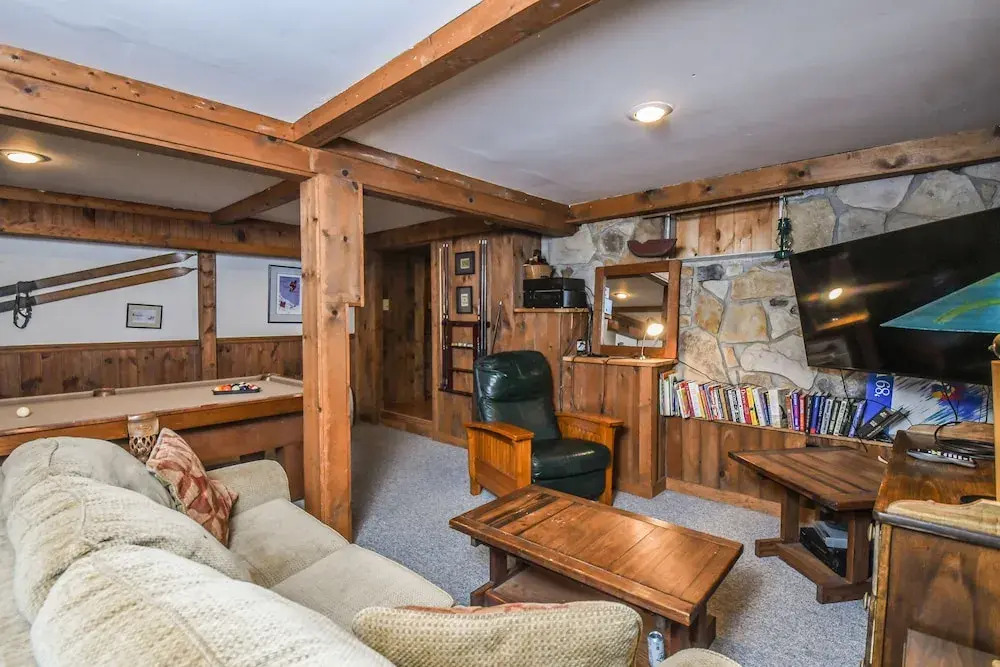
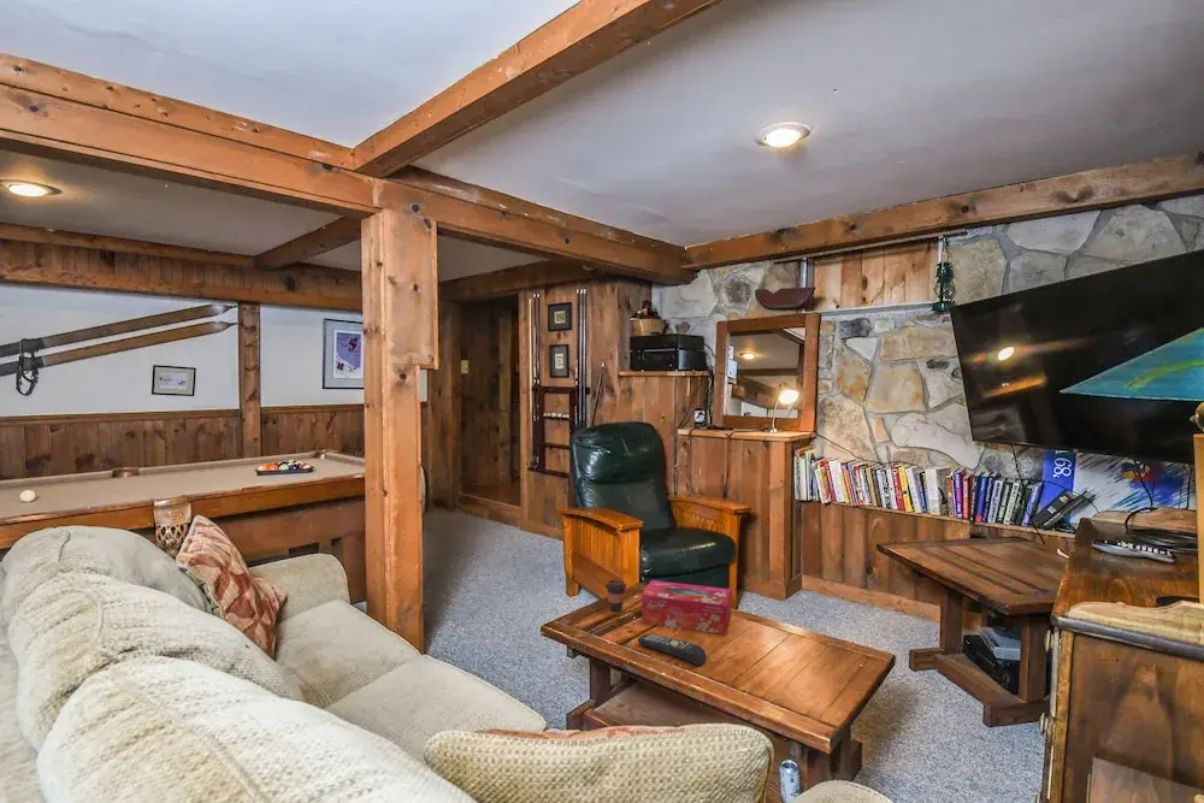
+ tissue box (686, 606)
+ remote control (671, 646)
+ coffee cup (615, 595)
